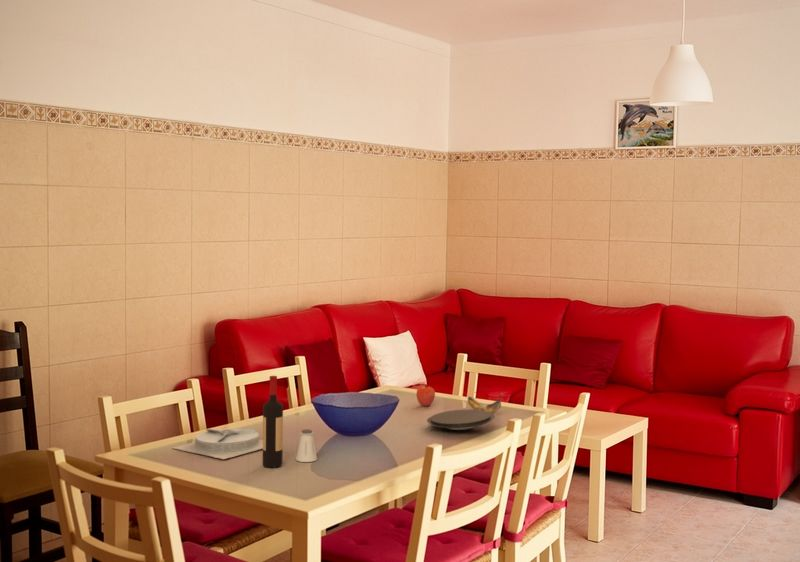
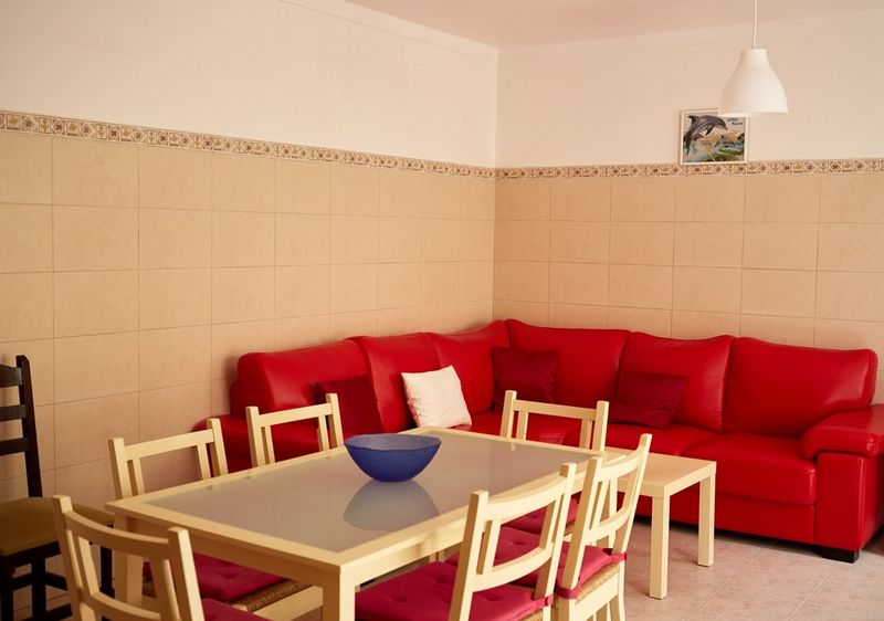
- plate (226, 438)
- saltshaker (306, 444)
- plate (460, 421)
- wine bottle (272, 420)
- banana (483, 404)
- apple (425, 394)
